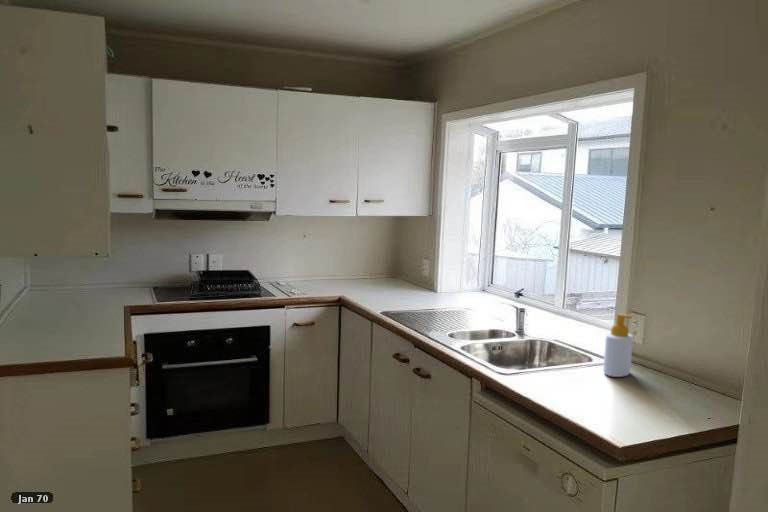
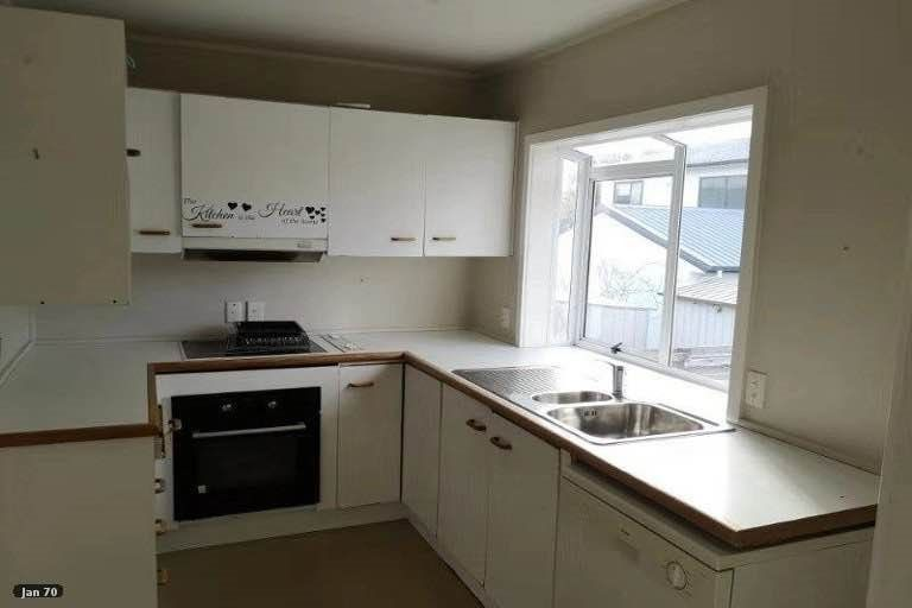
- soap bottle (618, 343)
